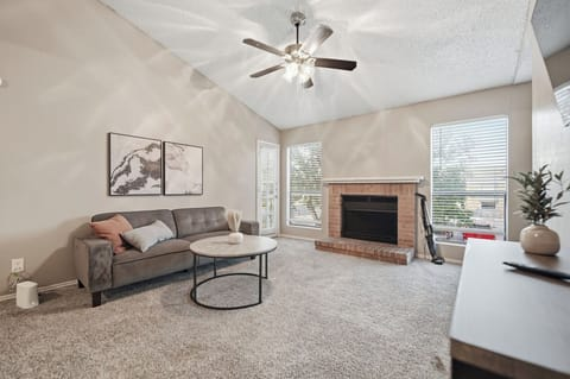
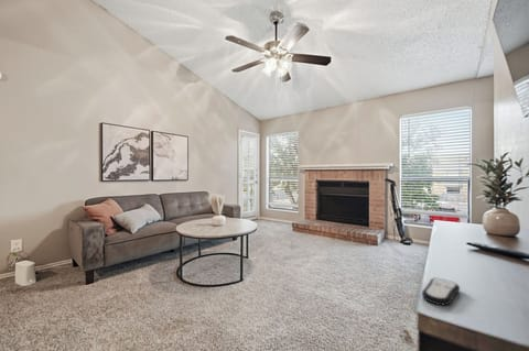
+ remote control (440, 290)
